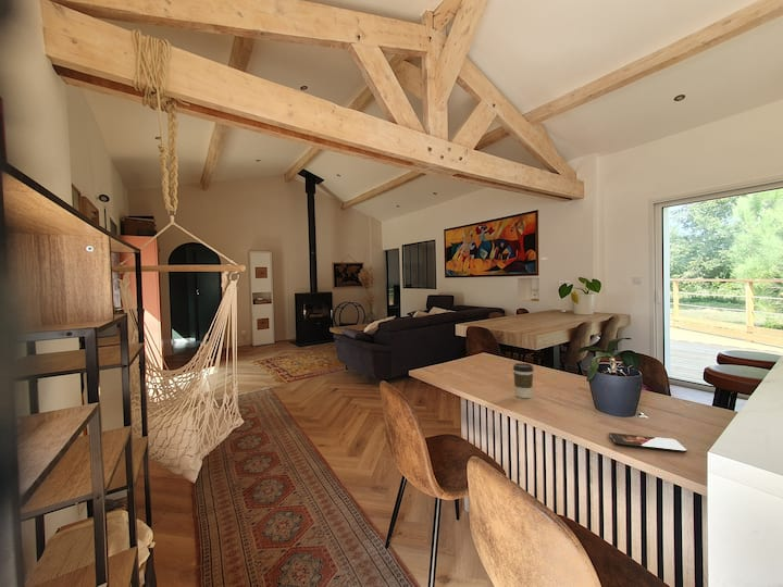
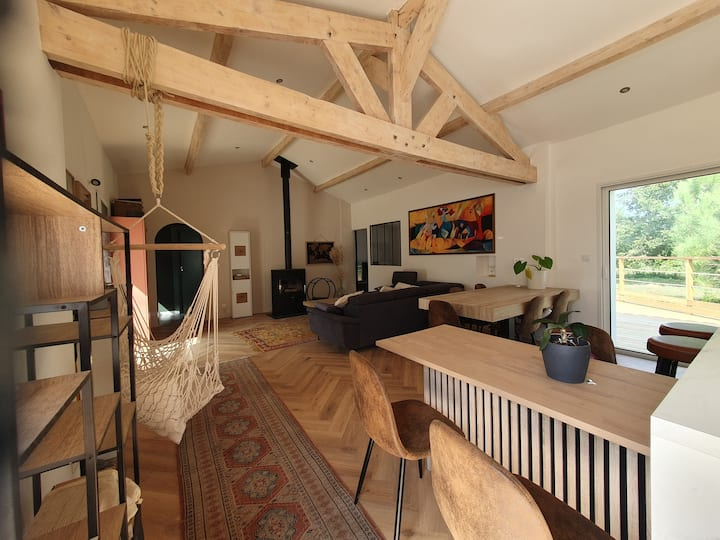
- coffee cup (523, 380)
- smartphone (645, 441)
